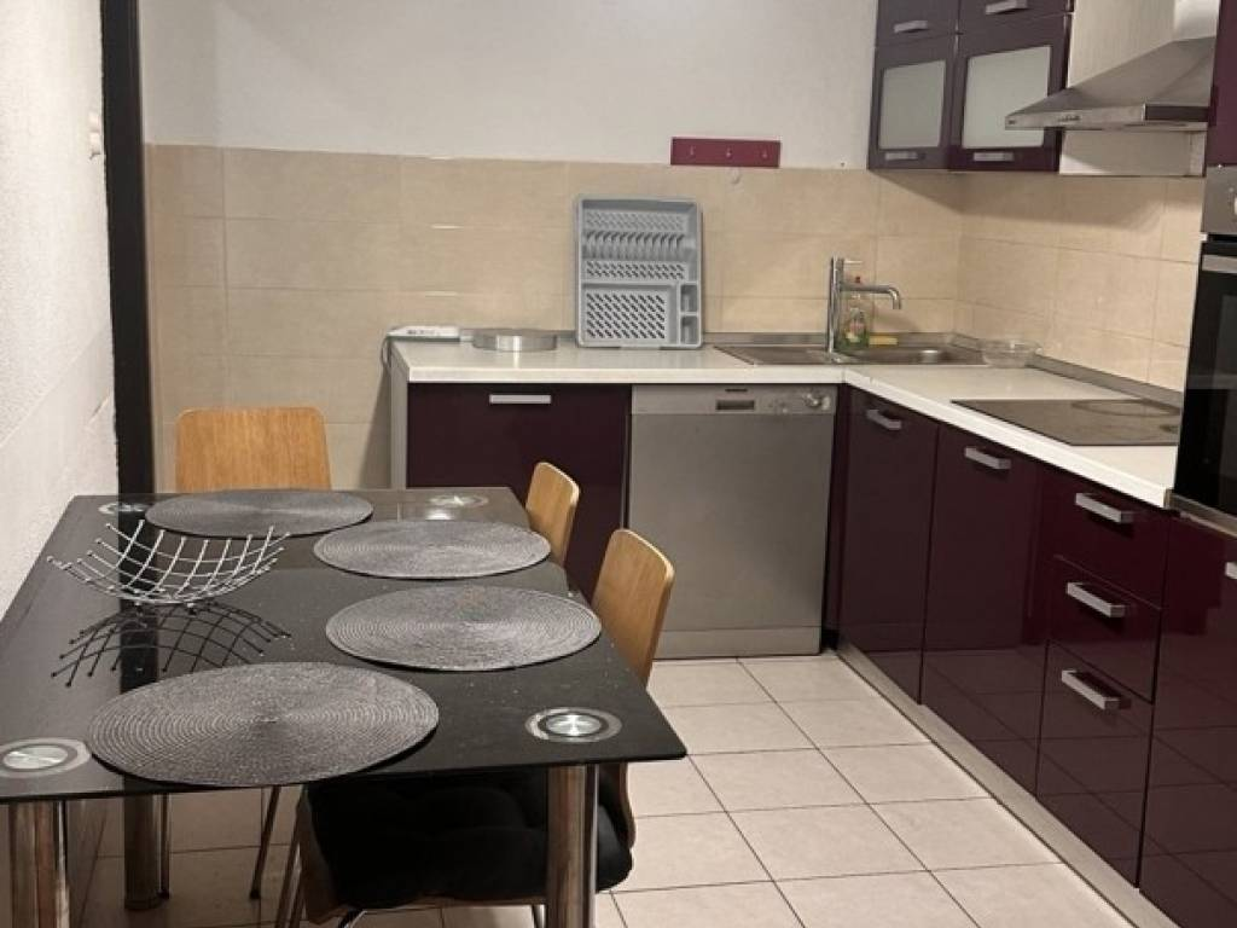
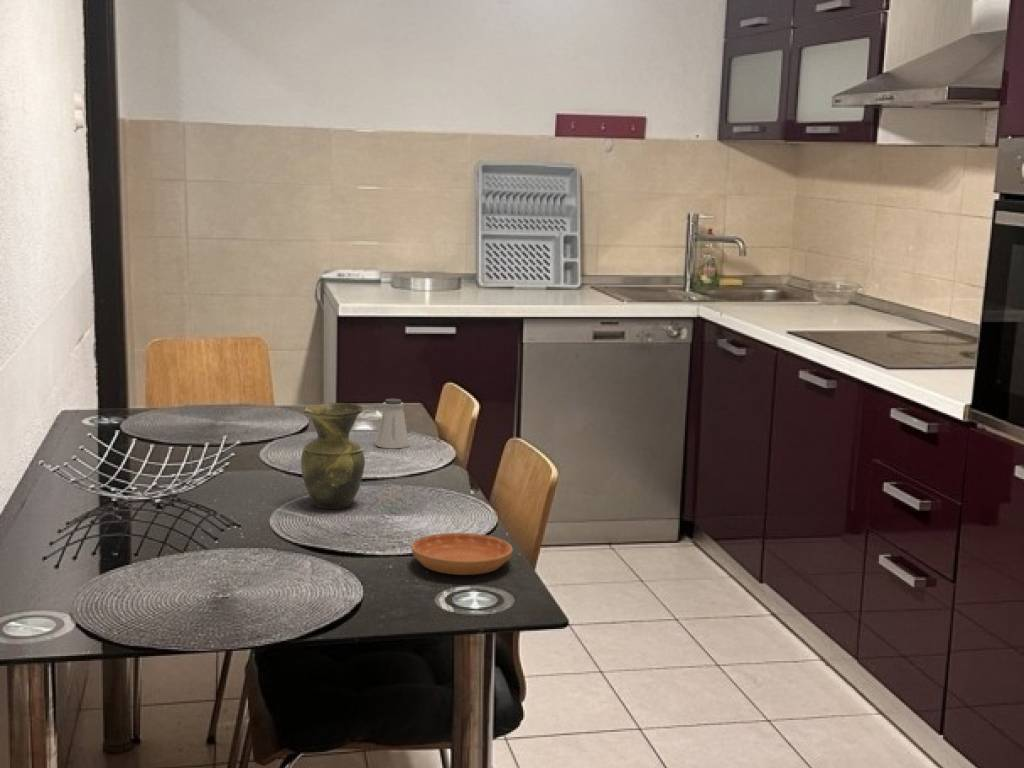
+ vase (332, 456)
+ saltshaker (392, 422)
+ saucer (461, 554)
